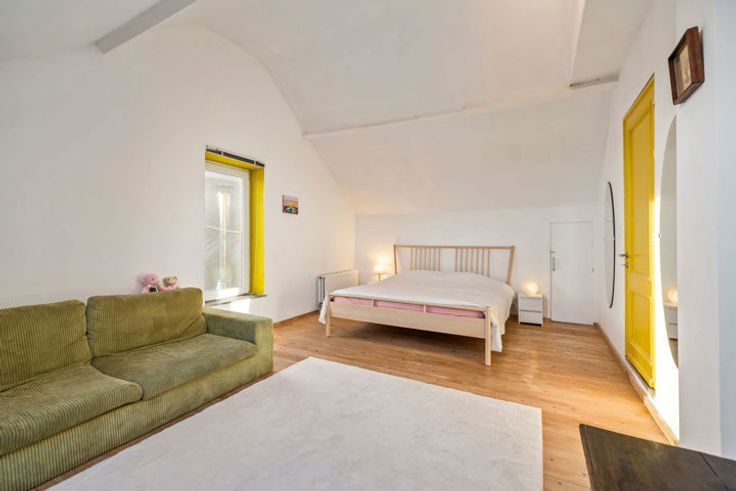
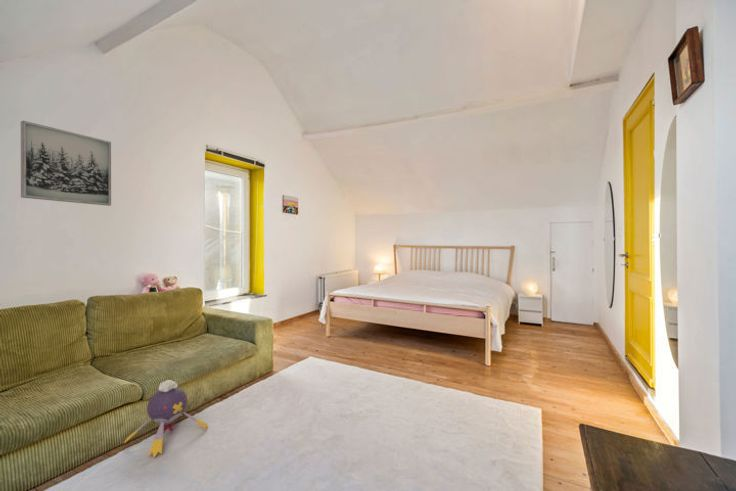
+ wall art (69, 167)
+ plush toy (167, 407)
